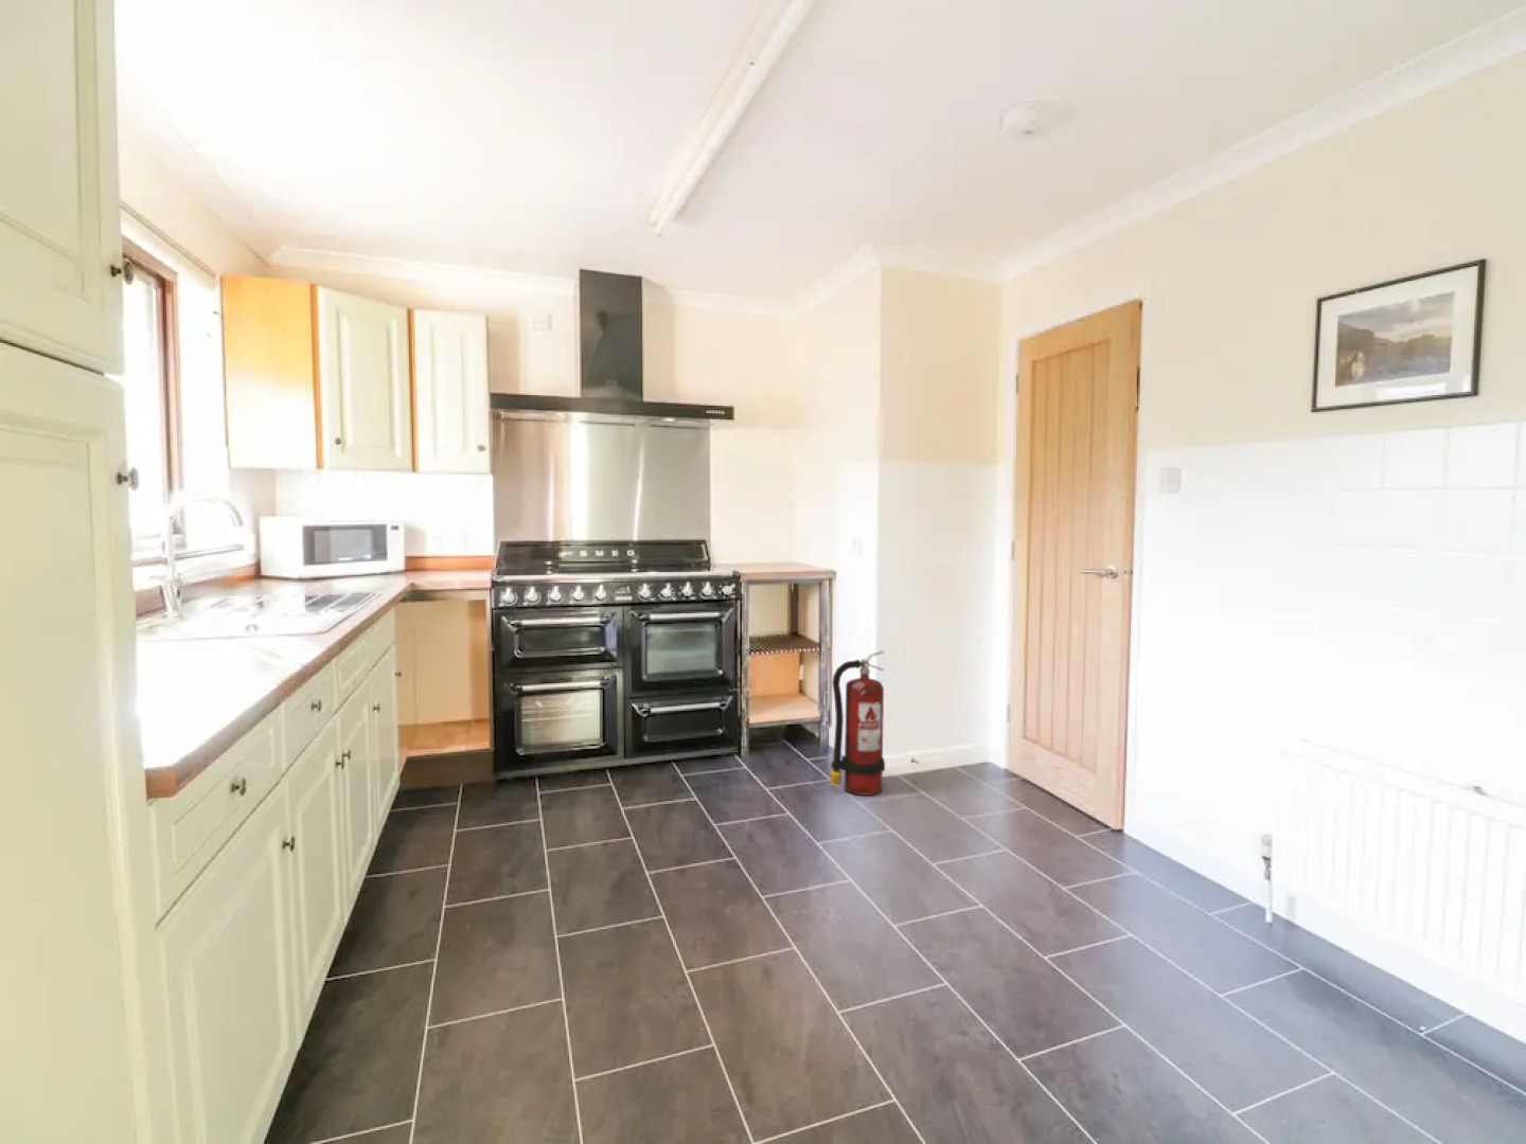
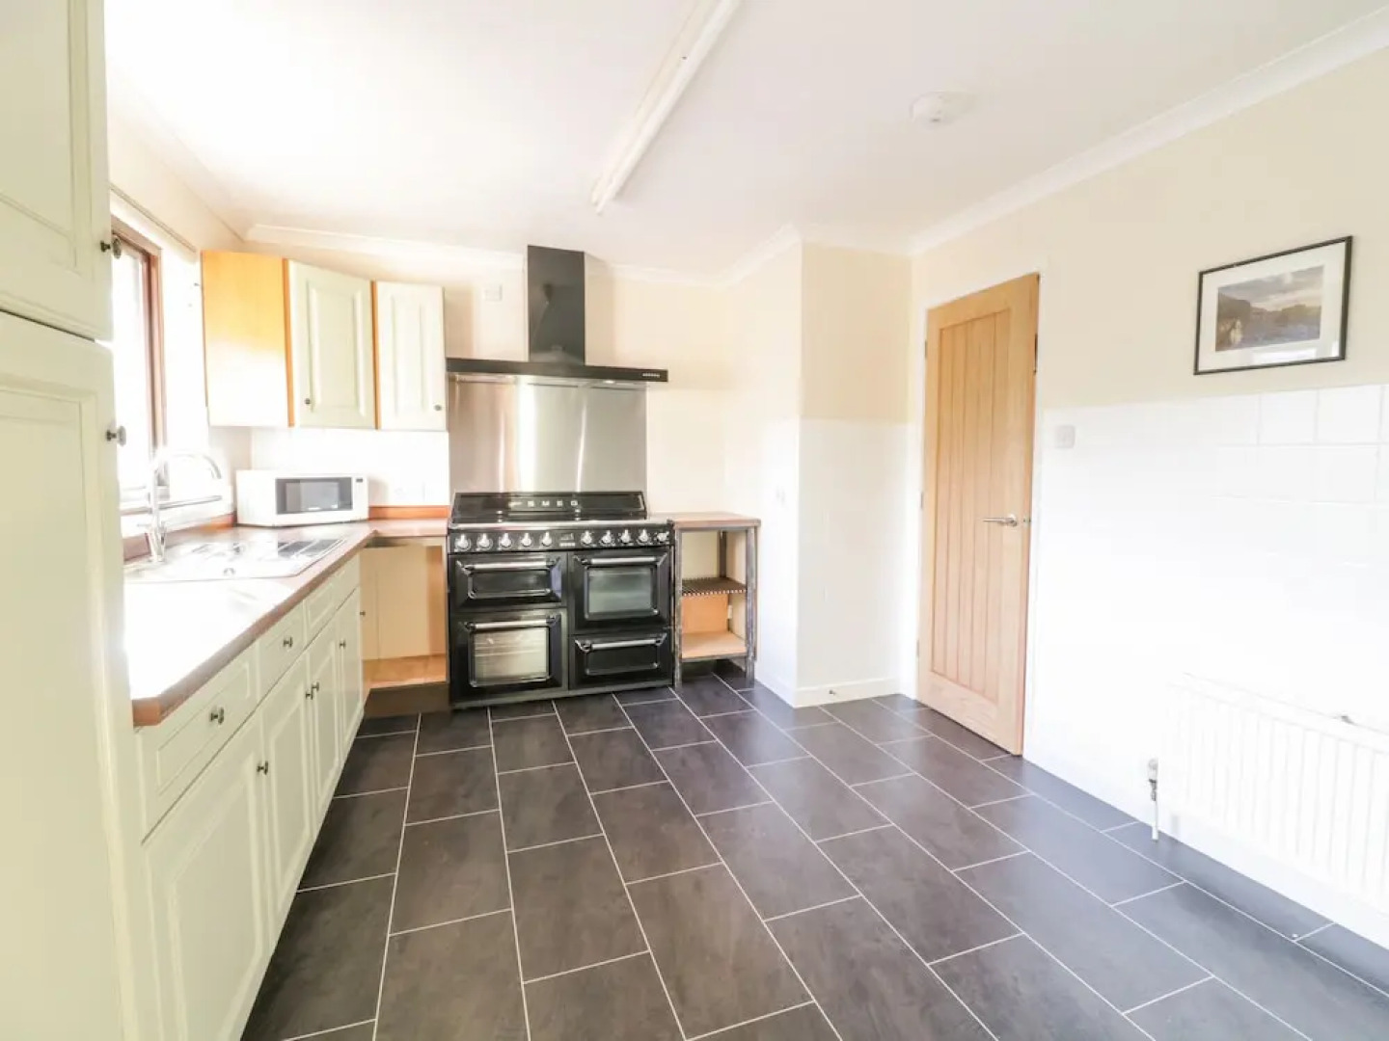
- fire extinguisher (857, 720)
